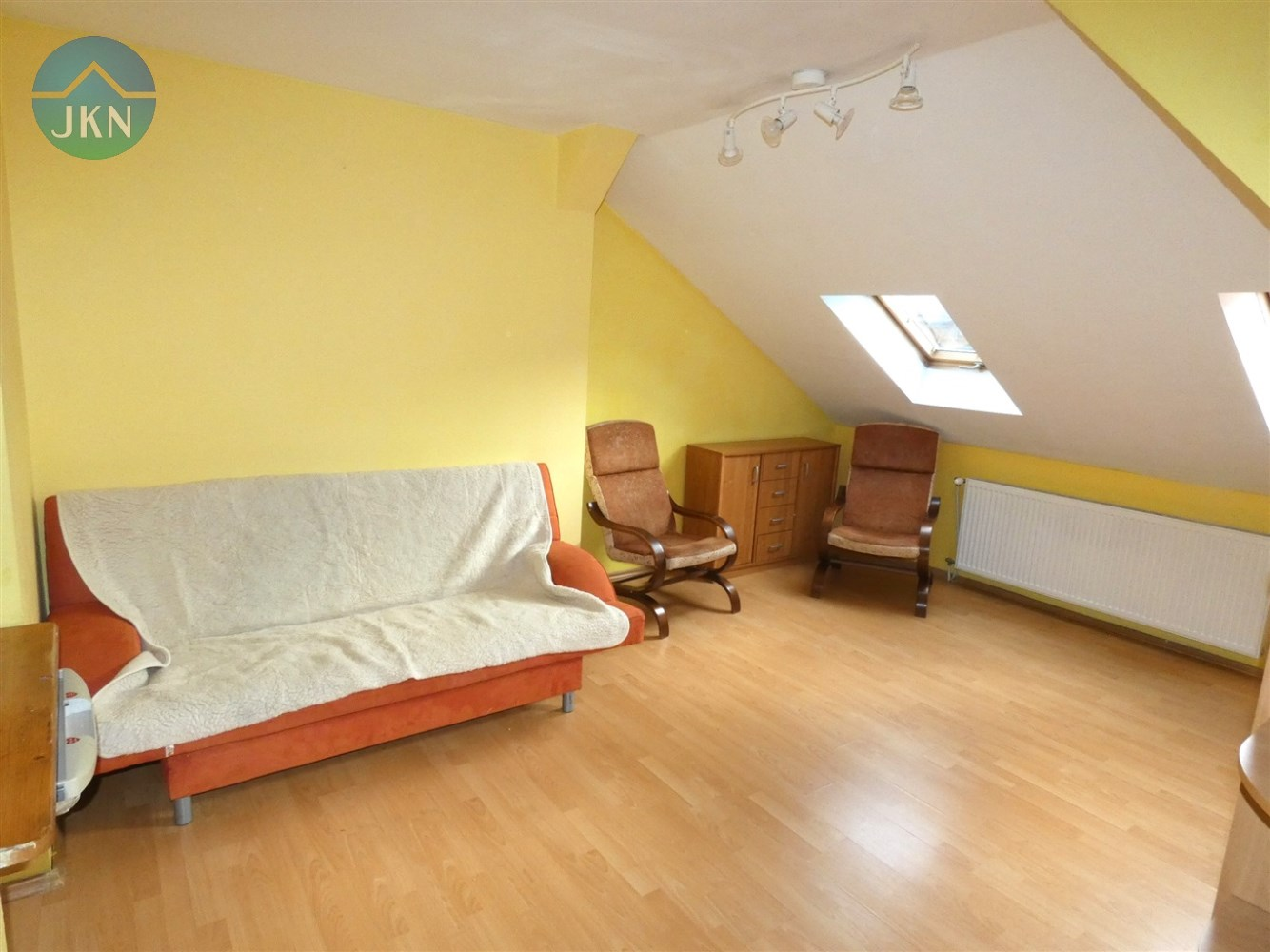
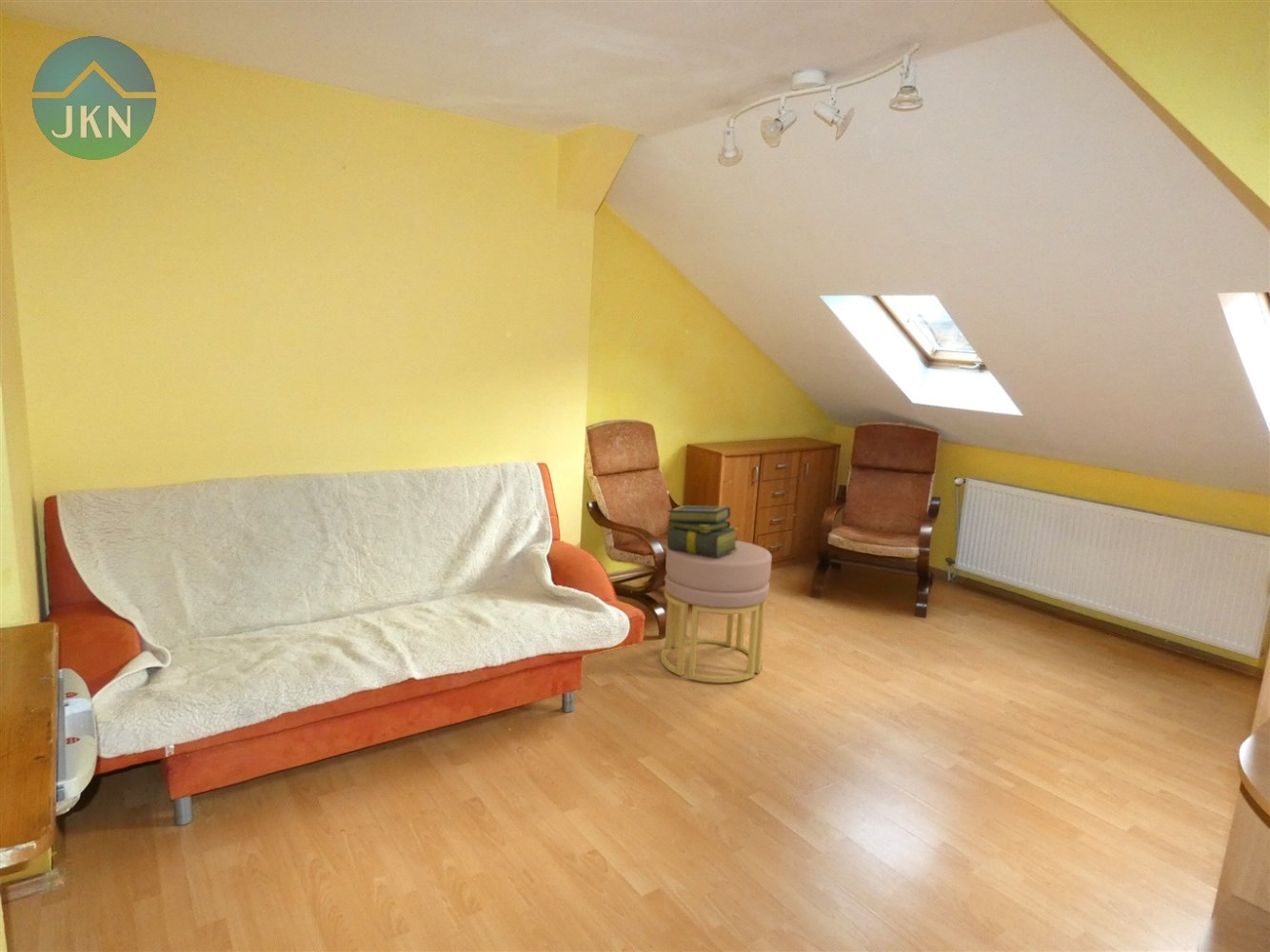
+ stack of books (700, 527)
+ ottoman (715, 605)
